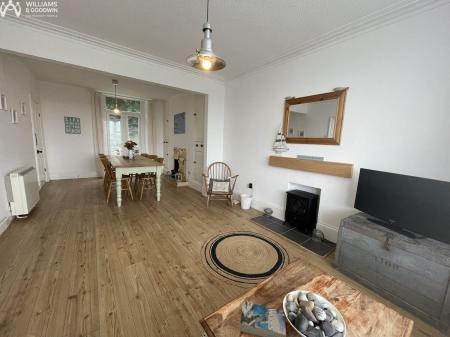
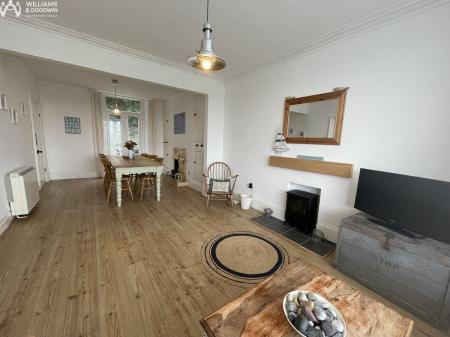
- book (262, 320)
